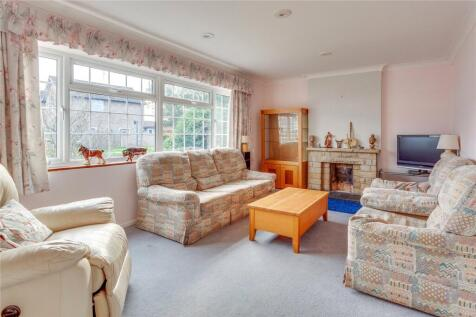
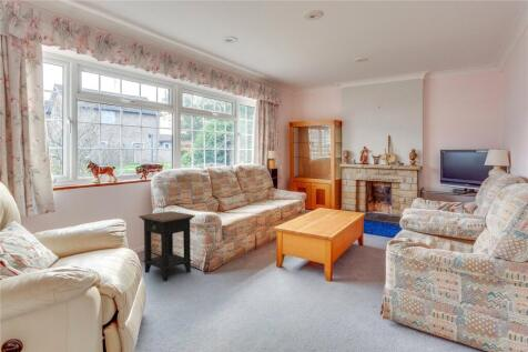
+ side table (166, 243)
